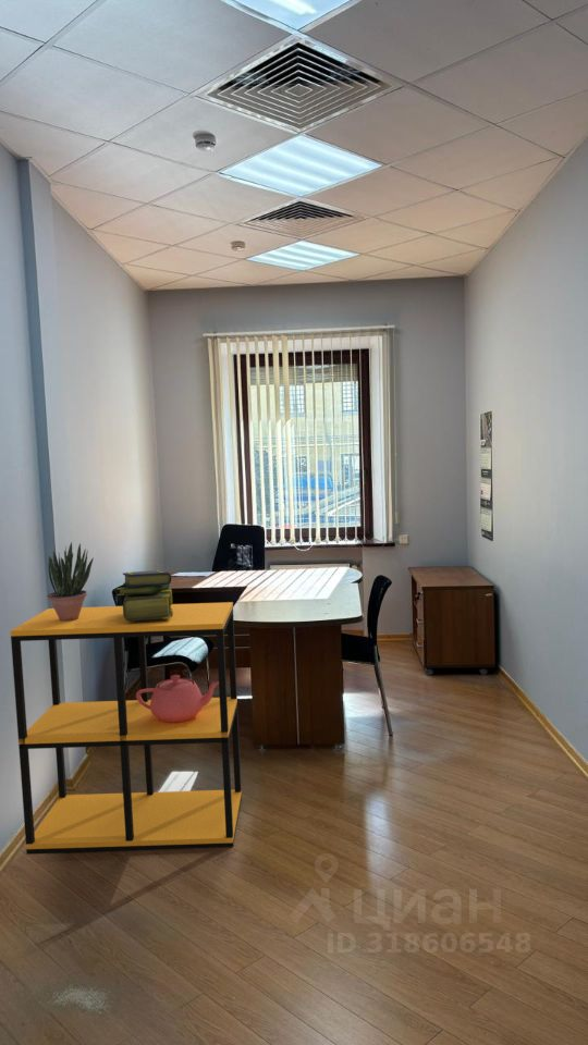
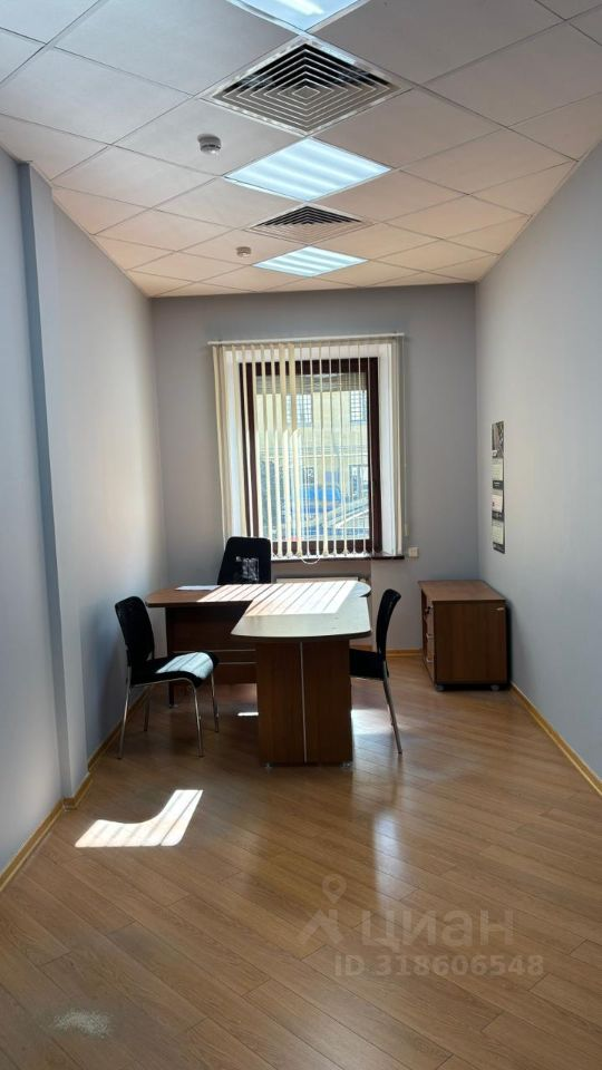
- shelving unit (135, 721)
- potted plant (71, 580)
- stack of books (146, 592)
